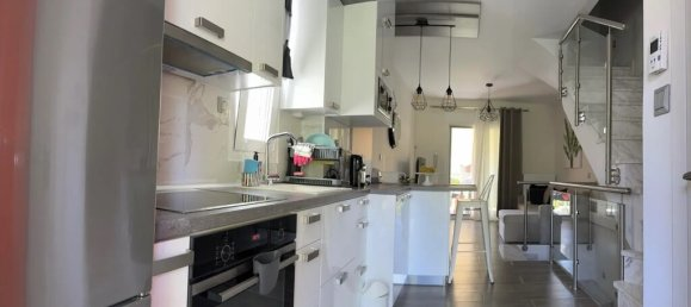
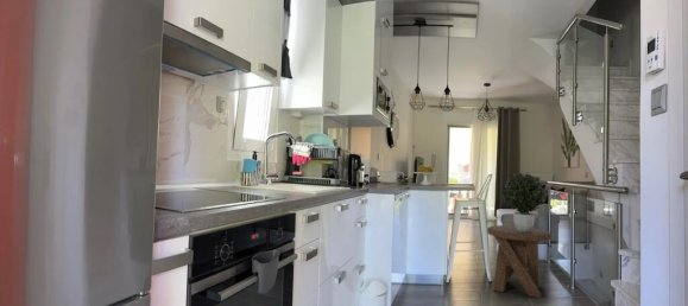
+ potted plant (523, 202)
+ music stool (517, 259)
